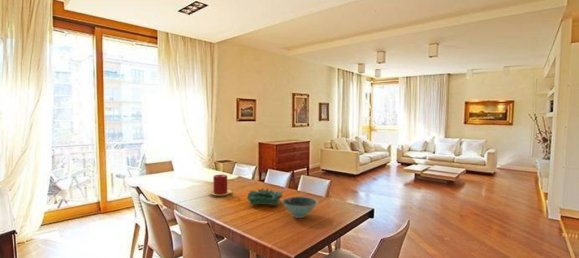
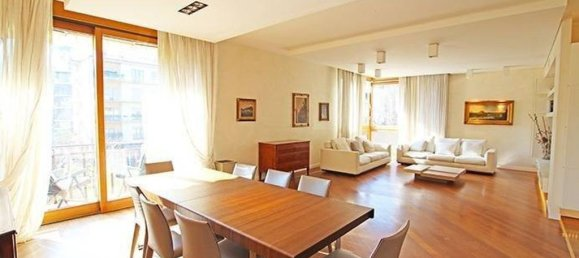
- candle (220, 184)
- bowl (299, 208)
- decorative bowl (265, 197)
